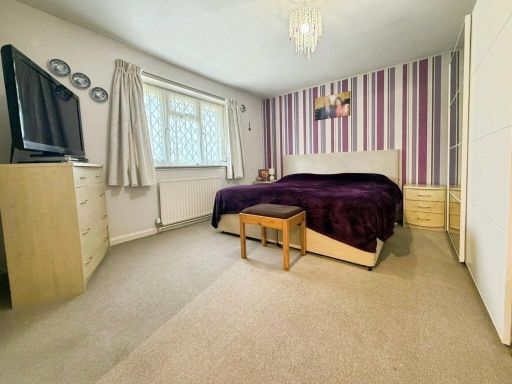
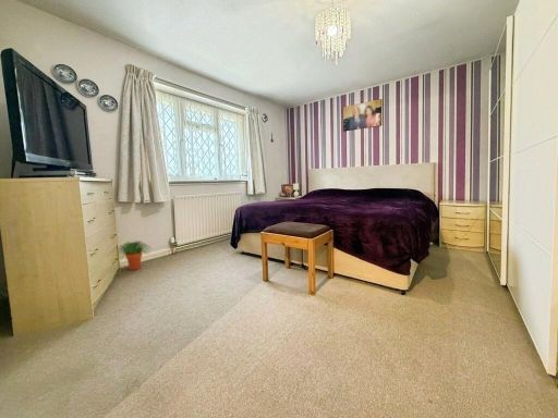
+ potted plant (134, 255)
